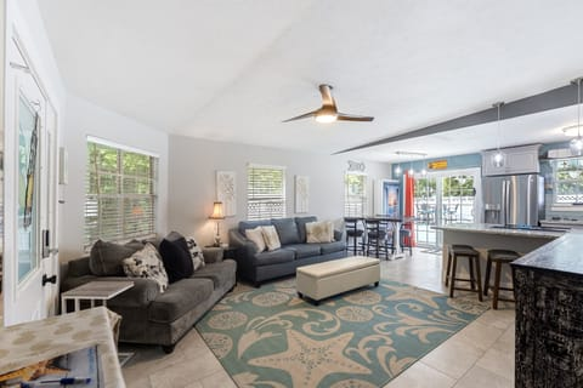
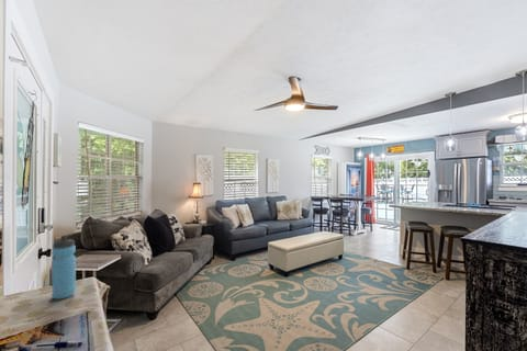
+ water bottle (64, 265)
